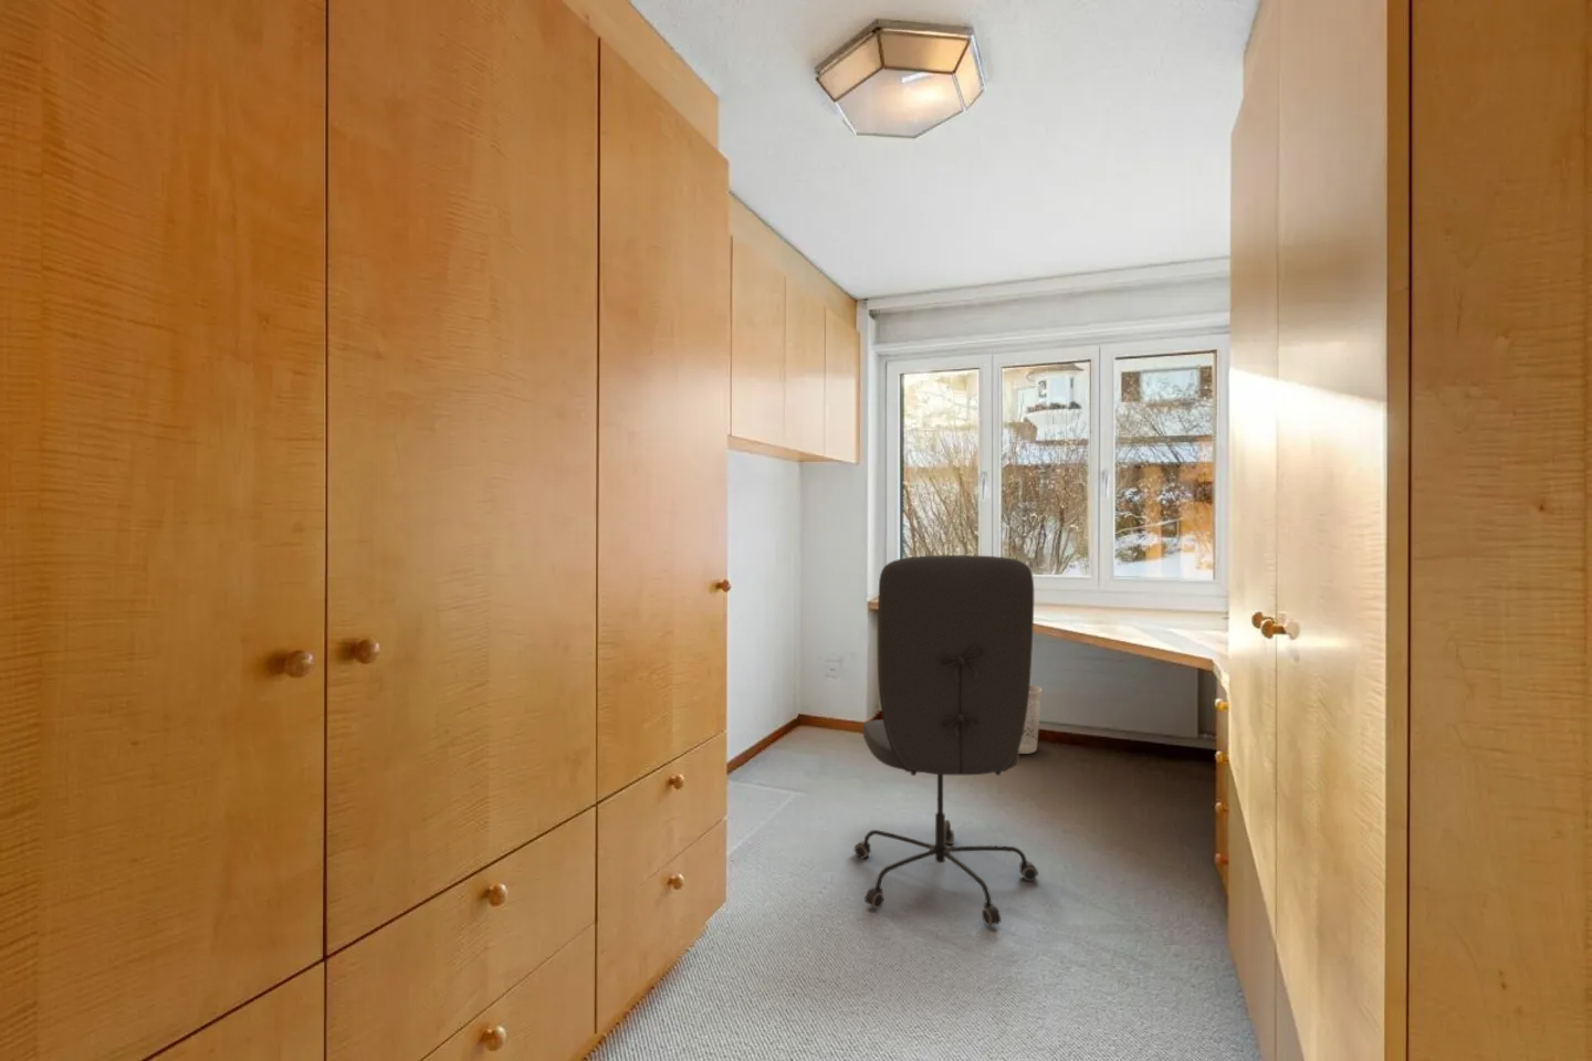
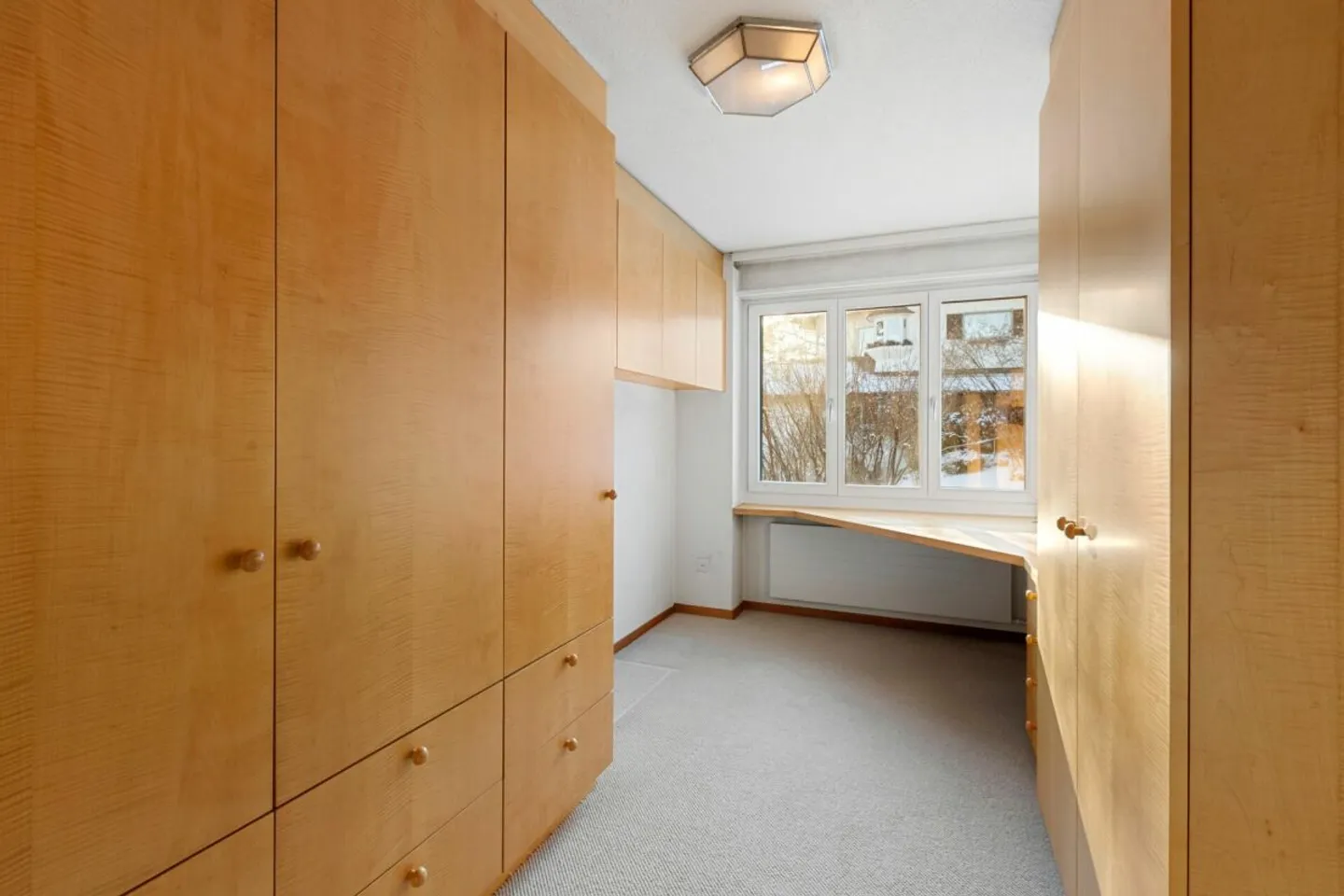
- wastebasket (1025, 721)
- office chair (938, 718)
